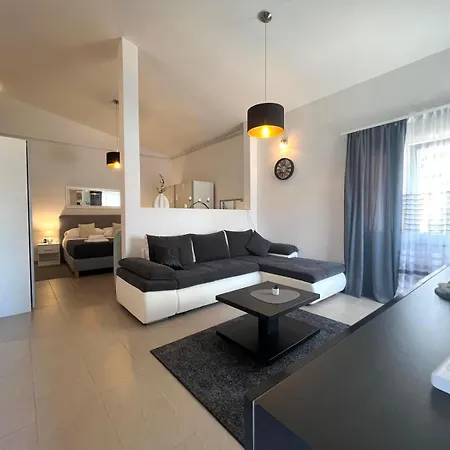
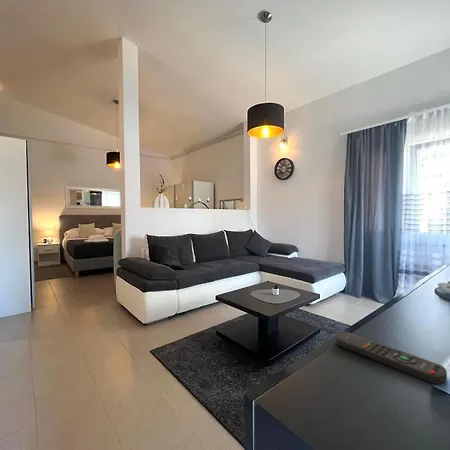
+ remote control (384, 353)
